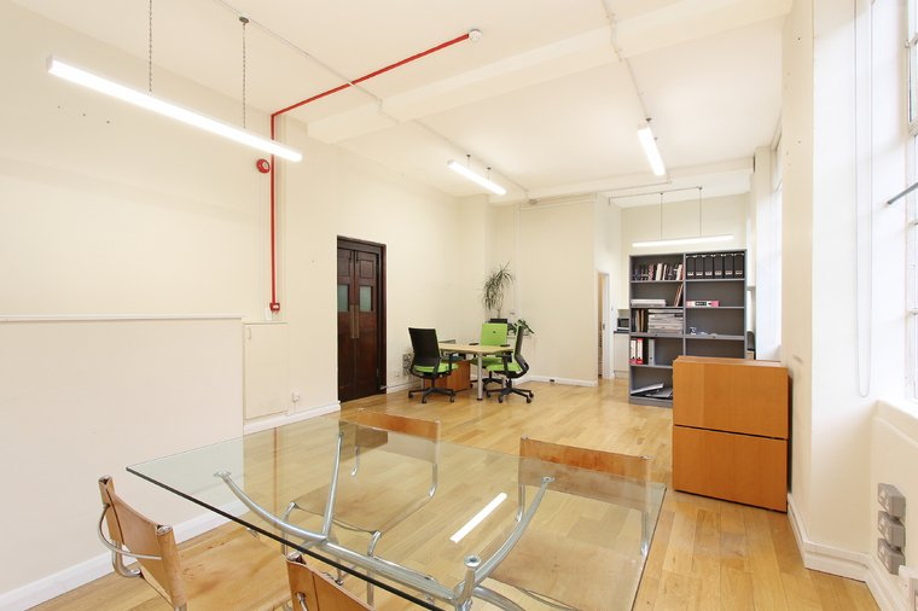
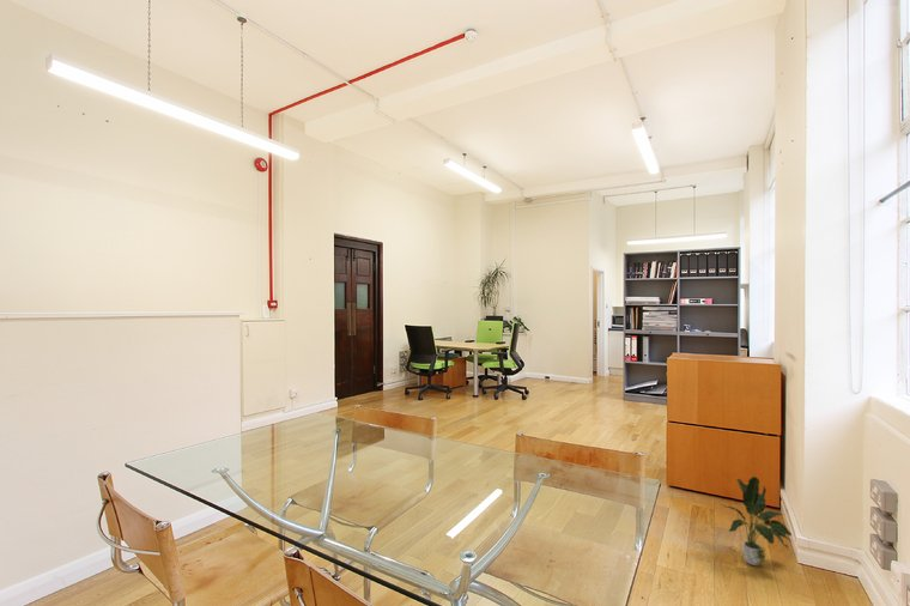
+ potted plant (756, 522)
